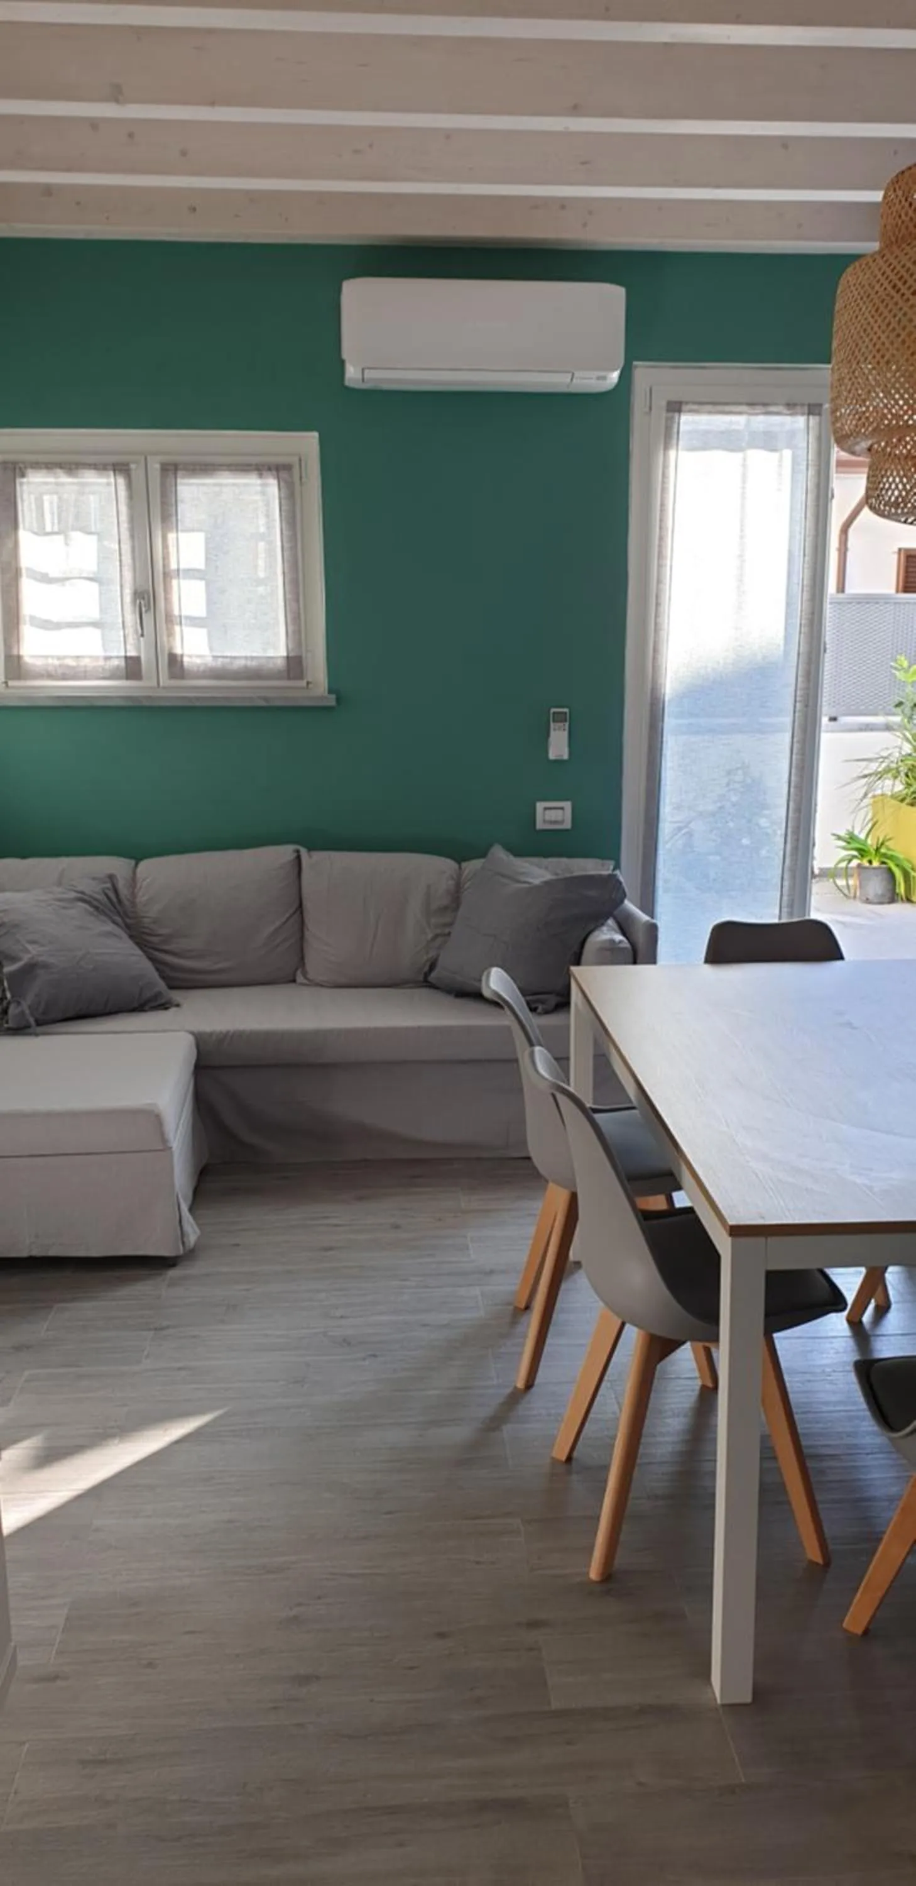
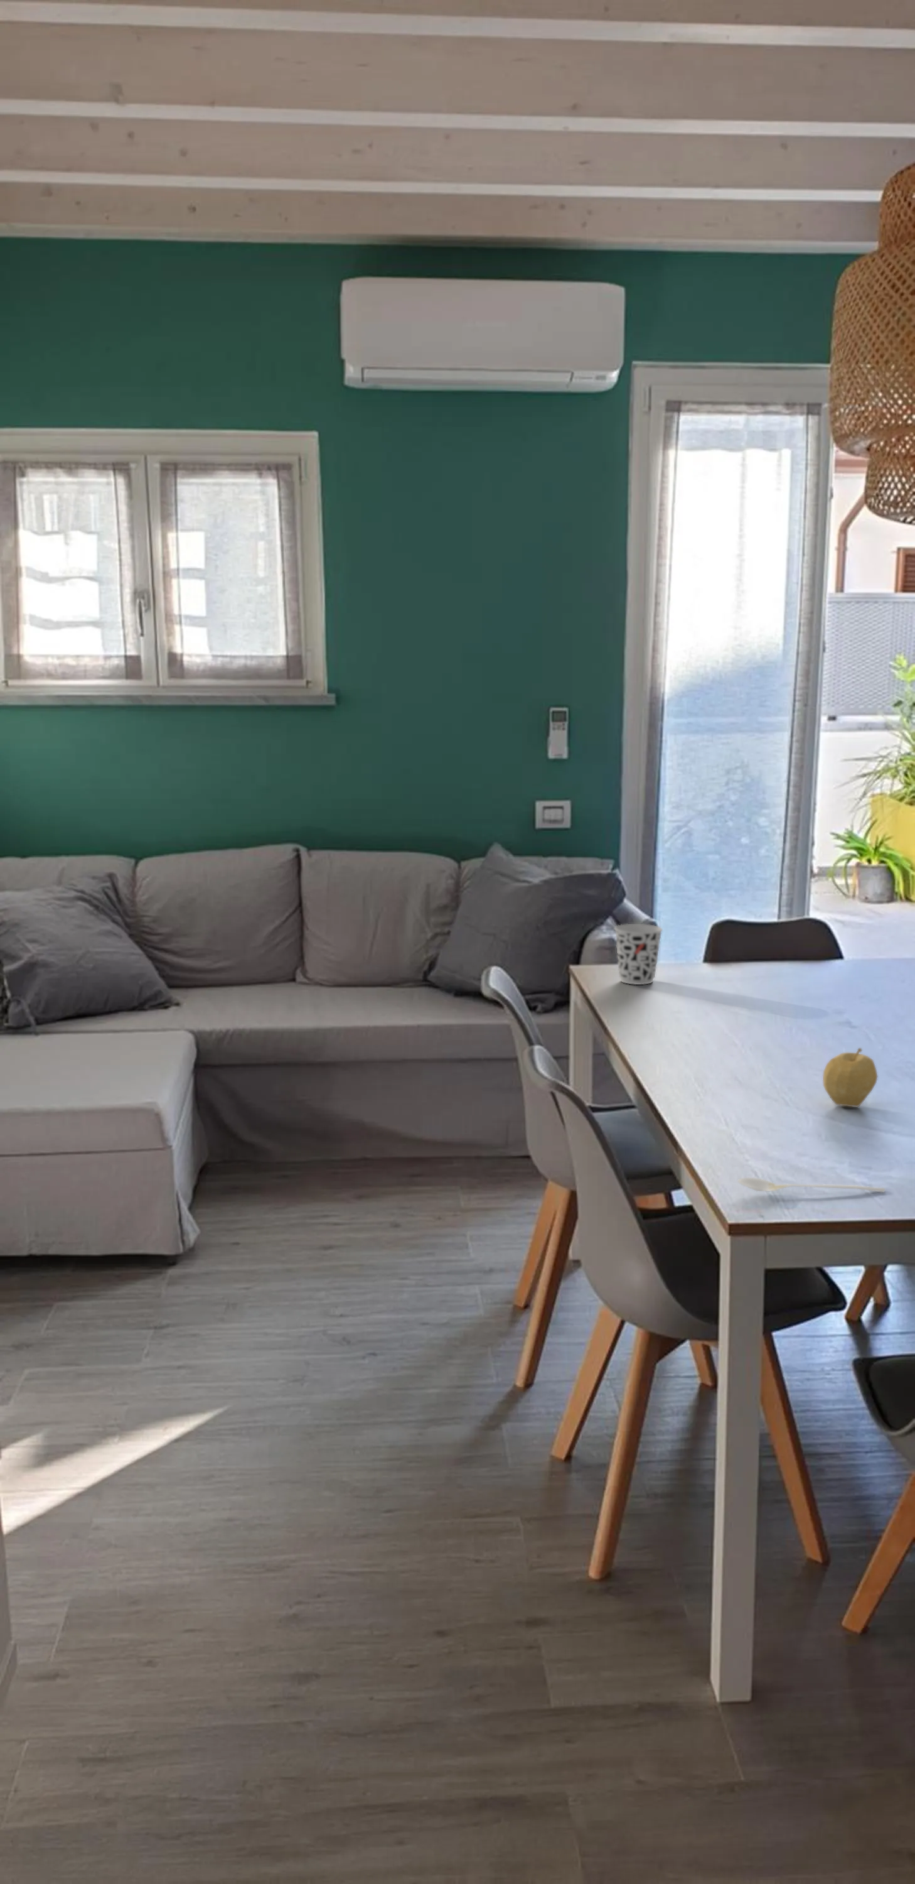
+ fruit (850, 1074)
+ stirrer (812, 1186)
+ cup (636, 954)
